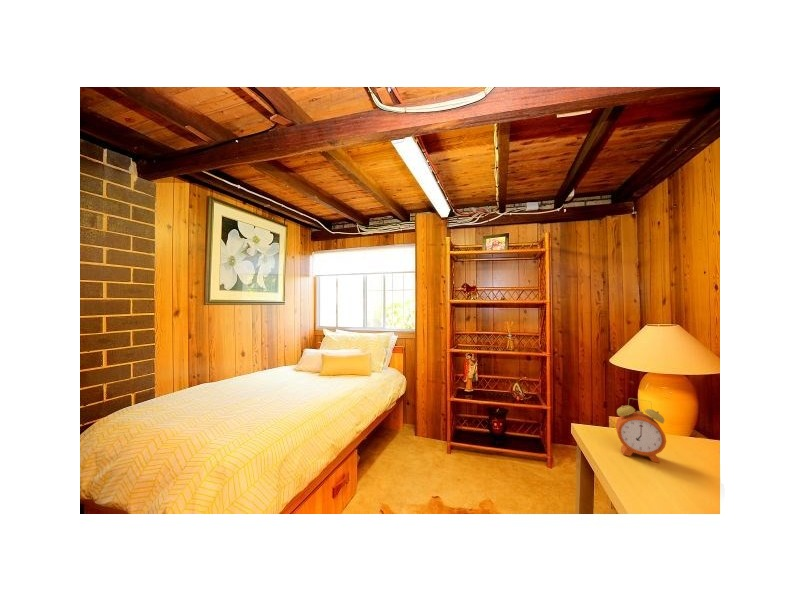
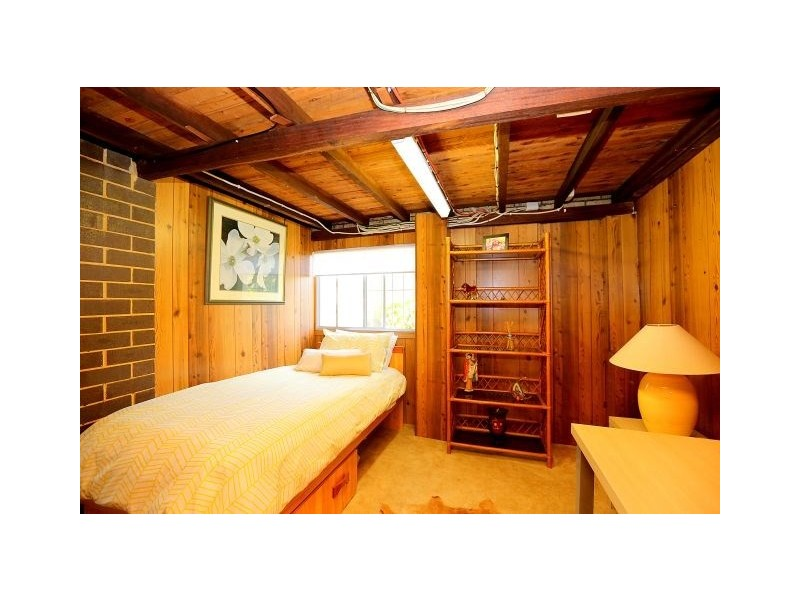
- alarm clock (639, 427)
